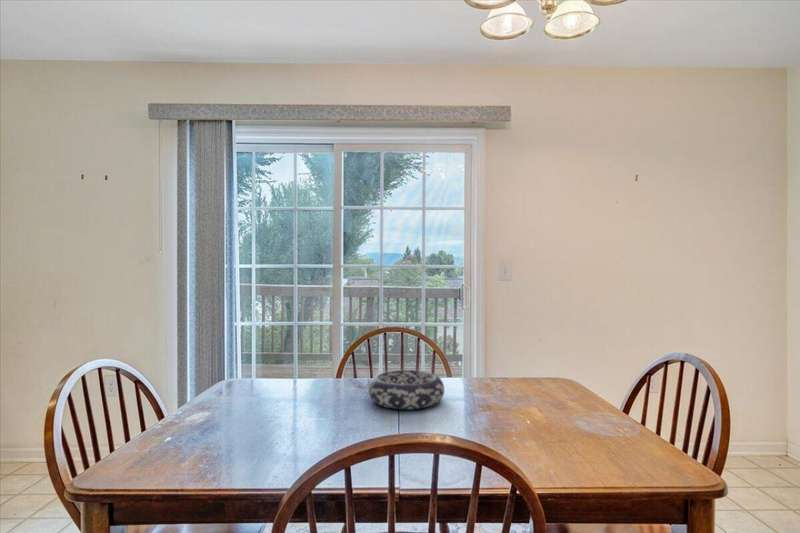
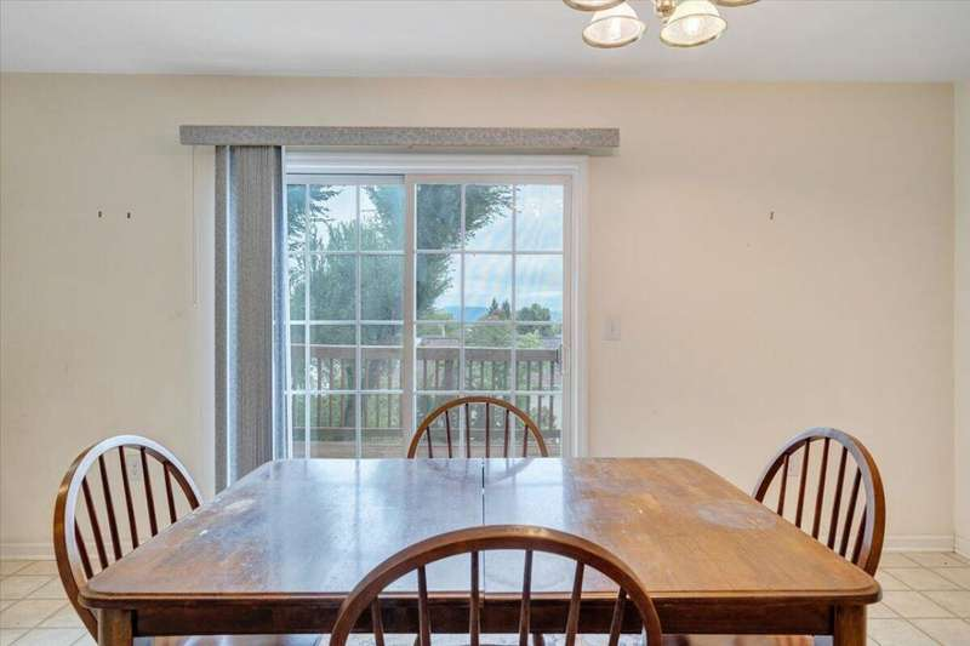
- decorative bowl (406, 389)
